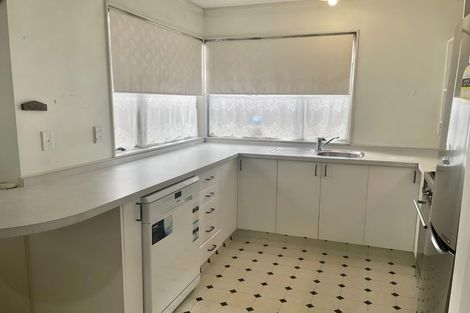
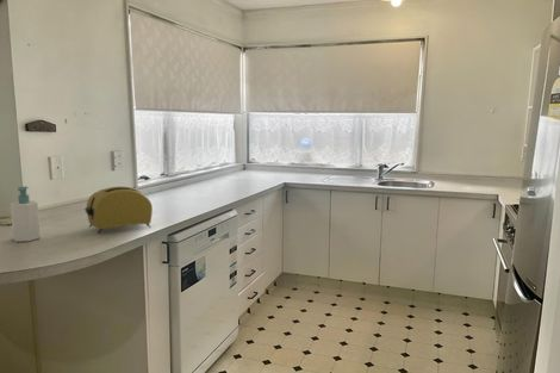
+ soap bottle (24, 212)
+ toaster (118, 206)
